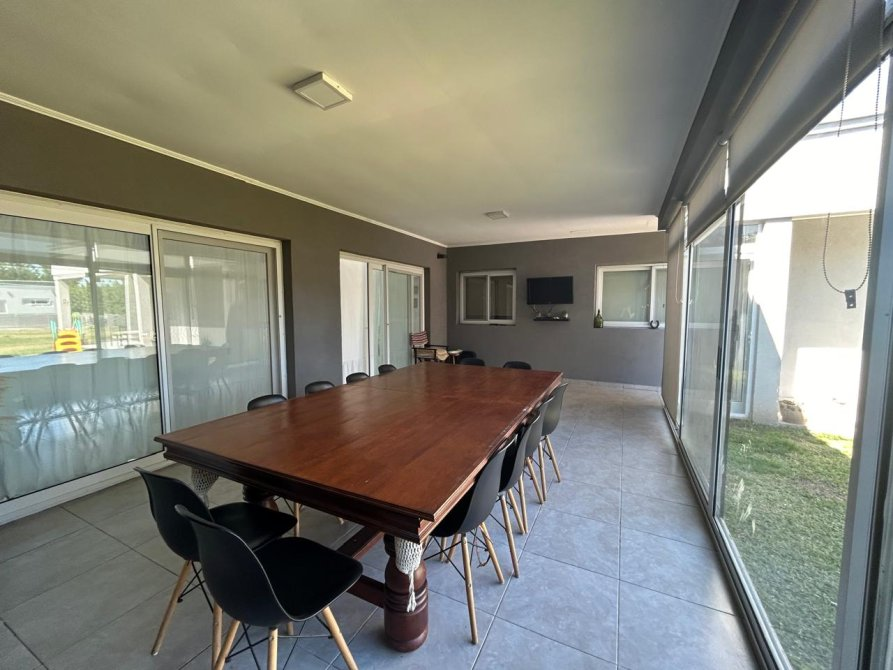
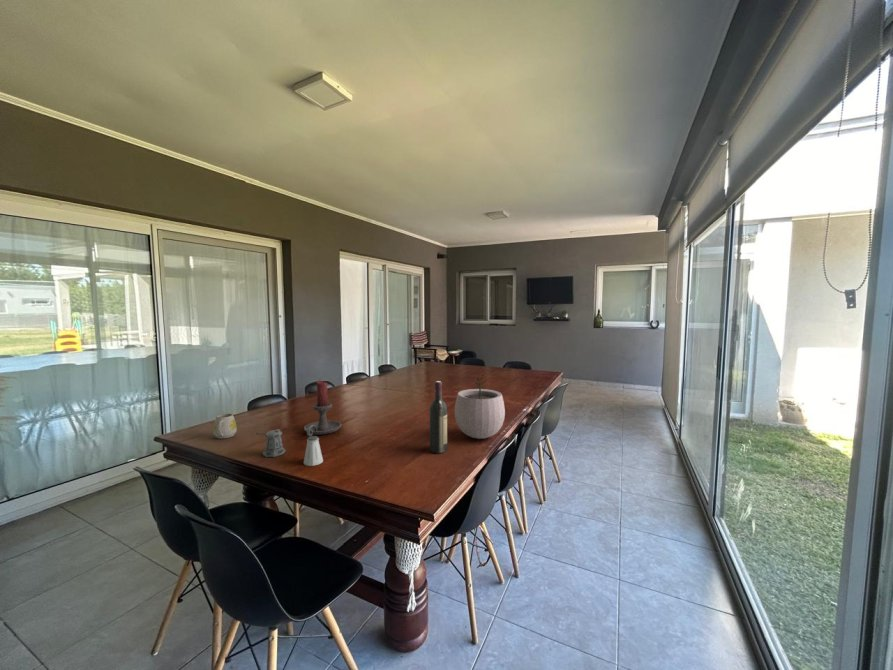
+ pepper shaker (272, 441)
+ wine bottle (438, 416)
+ candle holder (319, 407)
+ plant pot (479, 405)
+ mug (224, 426)
+ saltshaker (313, 449)
